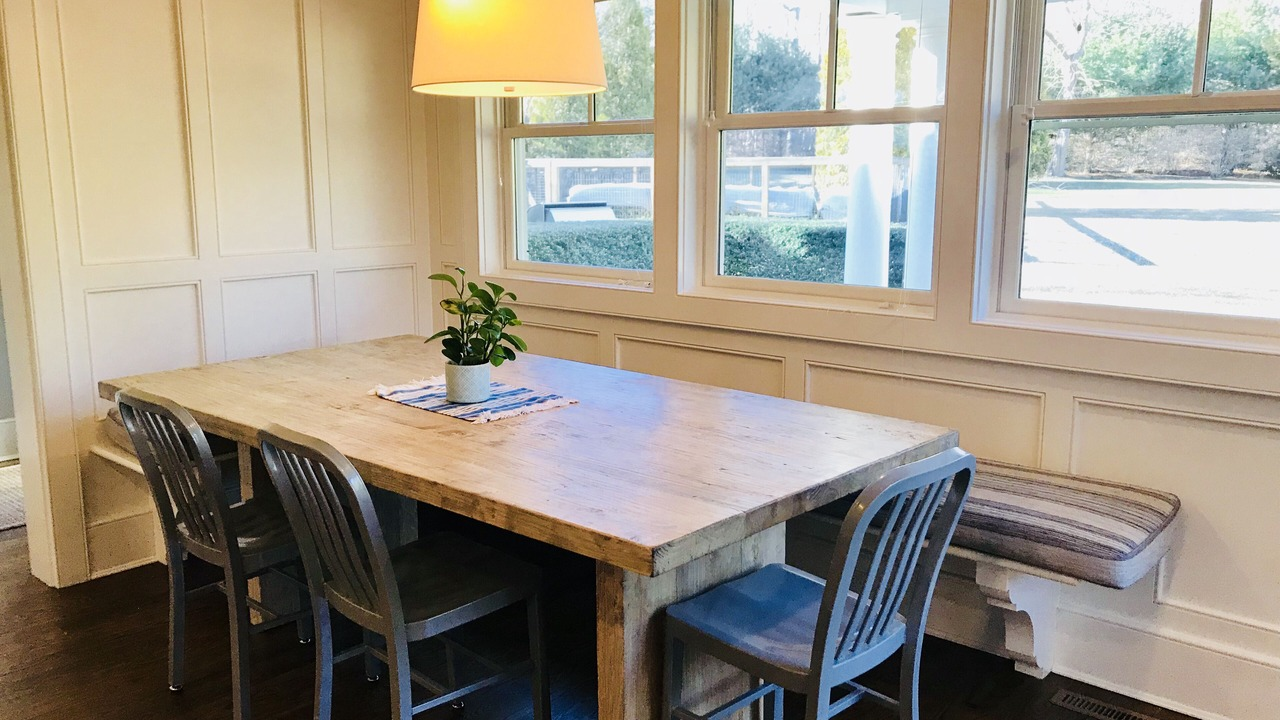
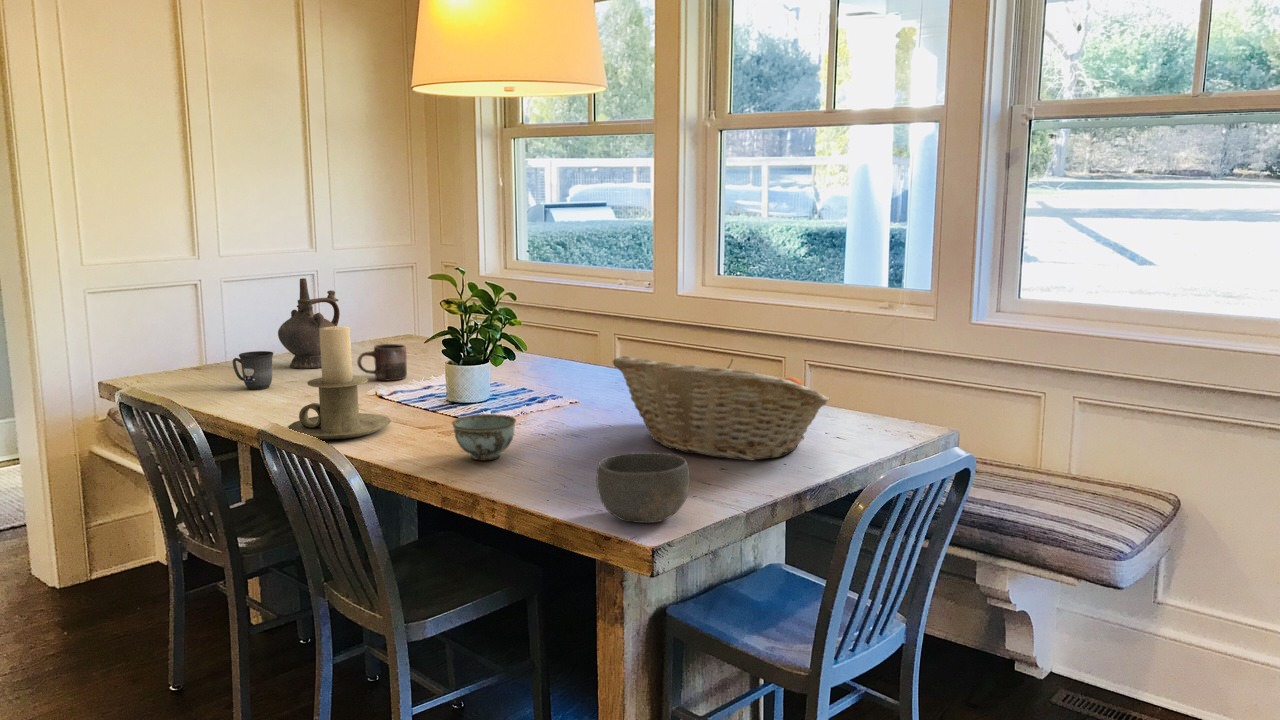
+ fruit basket (717, 397)
+ candle holder (337, 378)
+ bowl (643, 489)
+ bowl (484, 438)
+ ceremonial vessel (309, 322)
+ mug (384, 363)
+ mug (252, 370)
